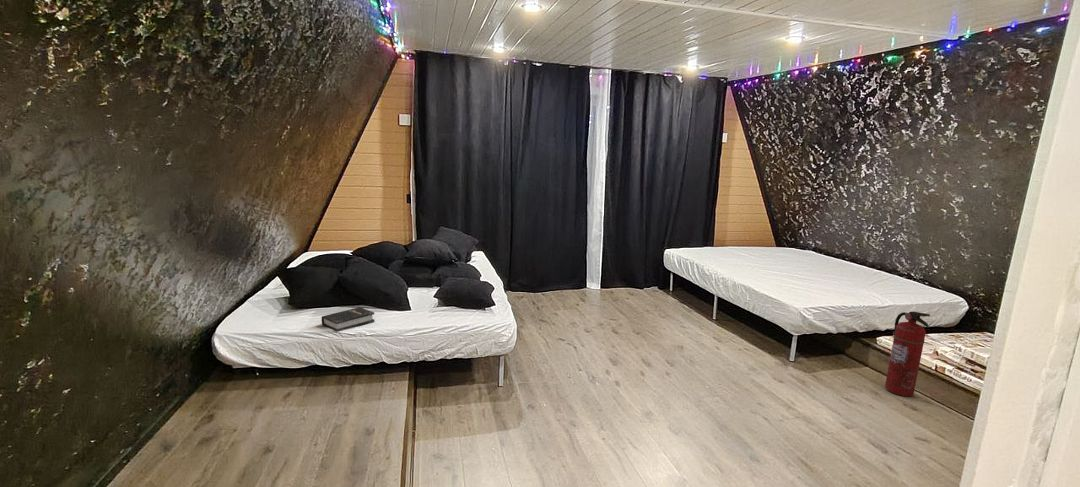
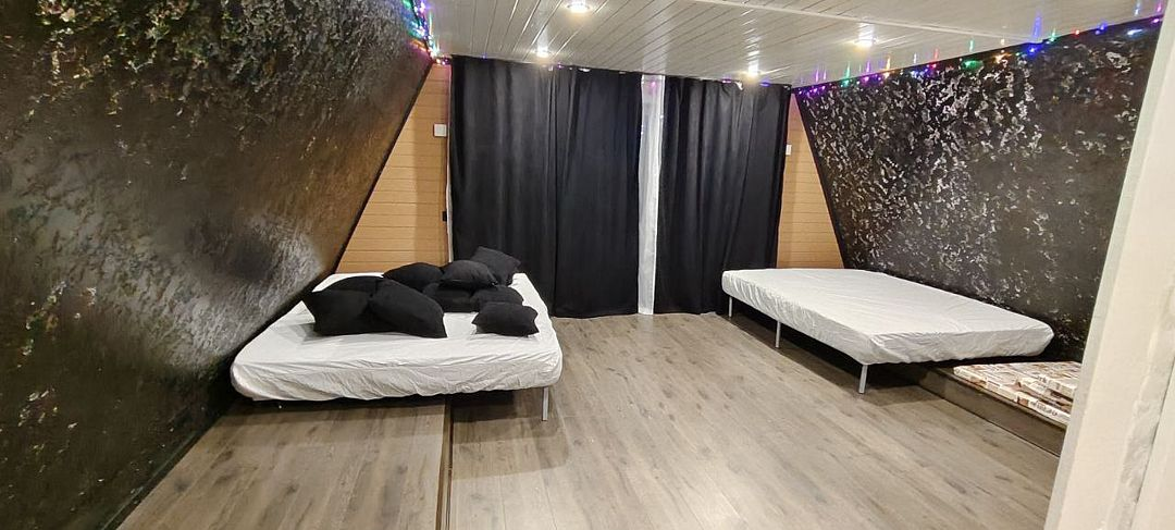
- hardback book (348, 318)
- fire extinguisher (906, 350)
